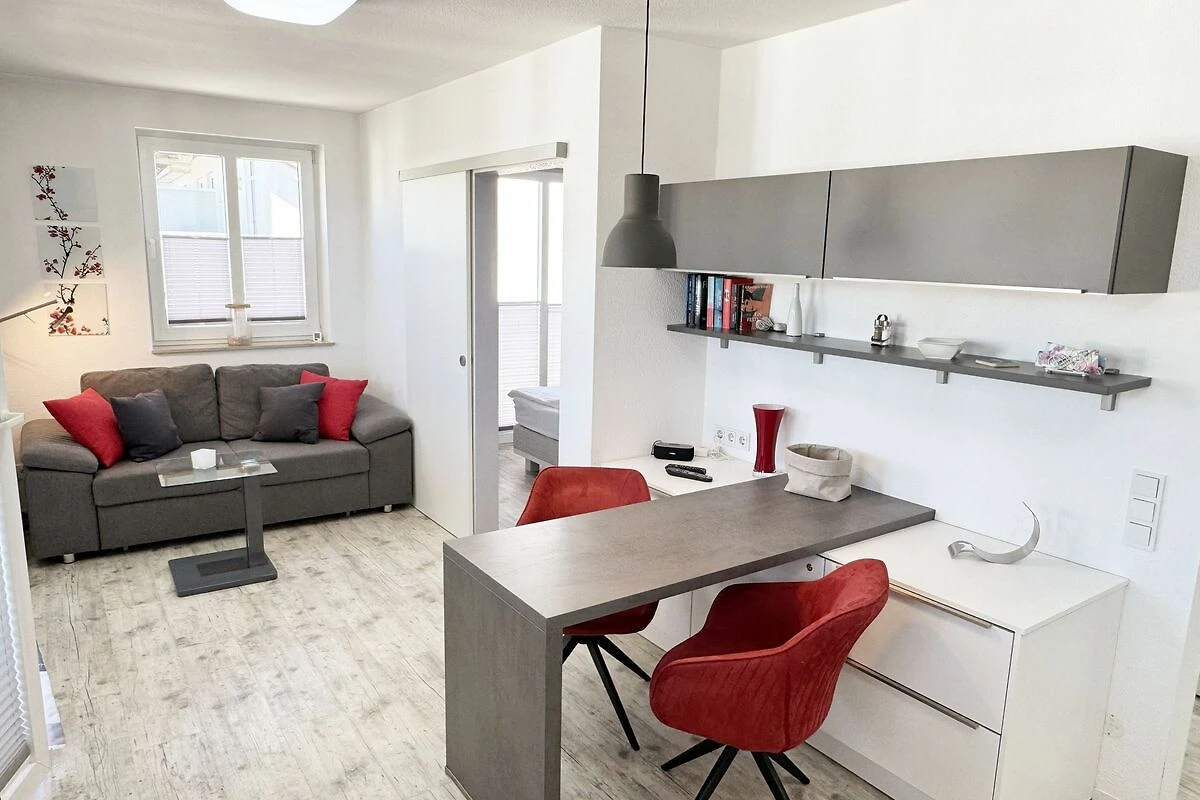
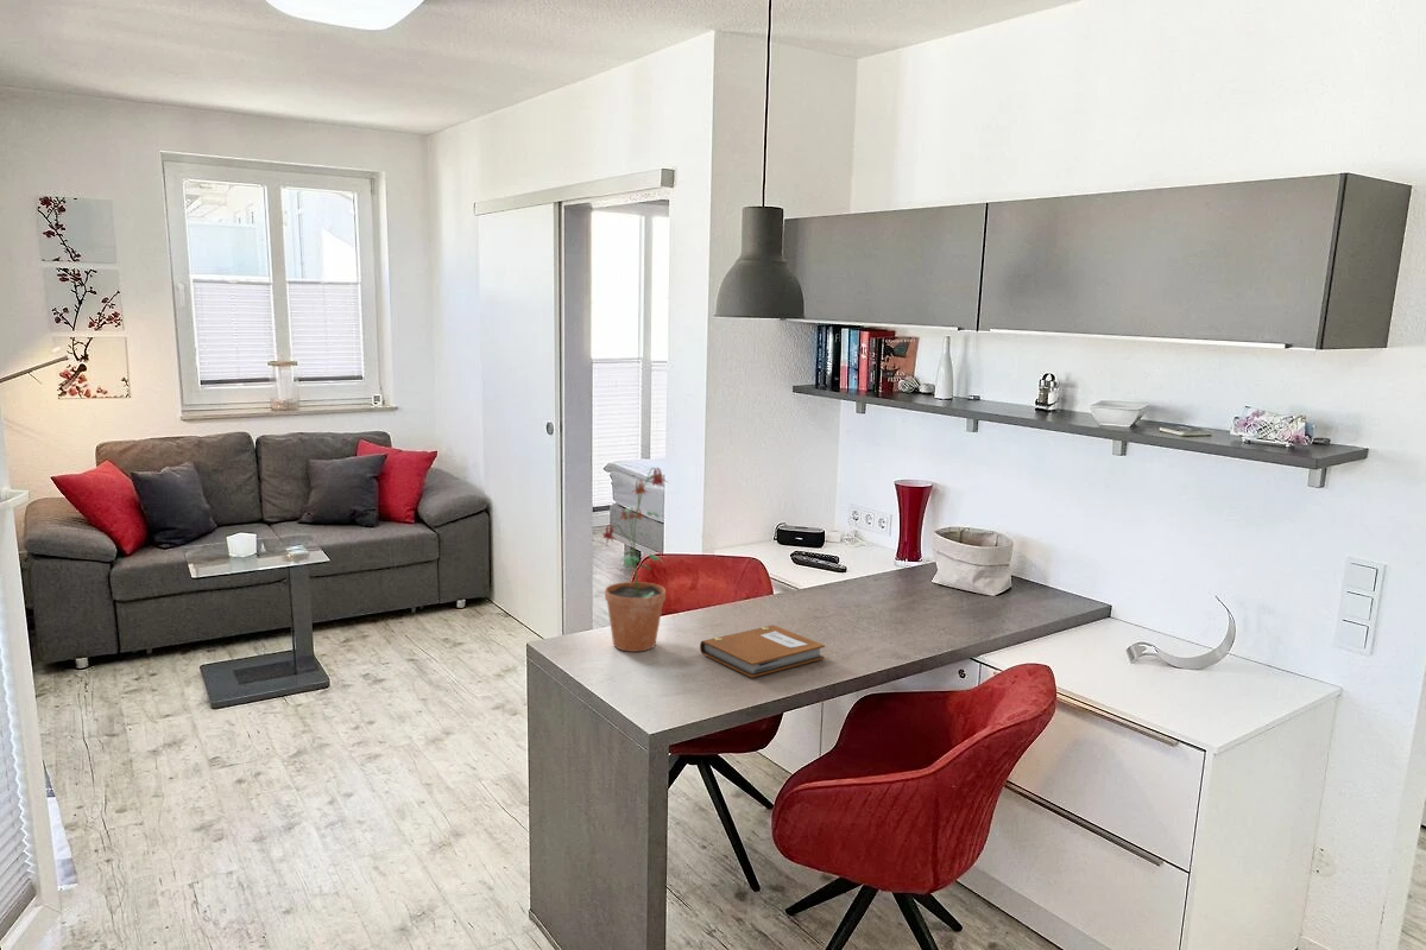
+ potted plant (631, 557)
+ notebook (763, 648)
